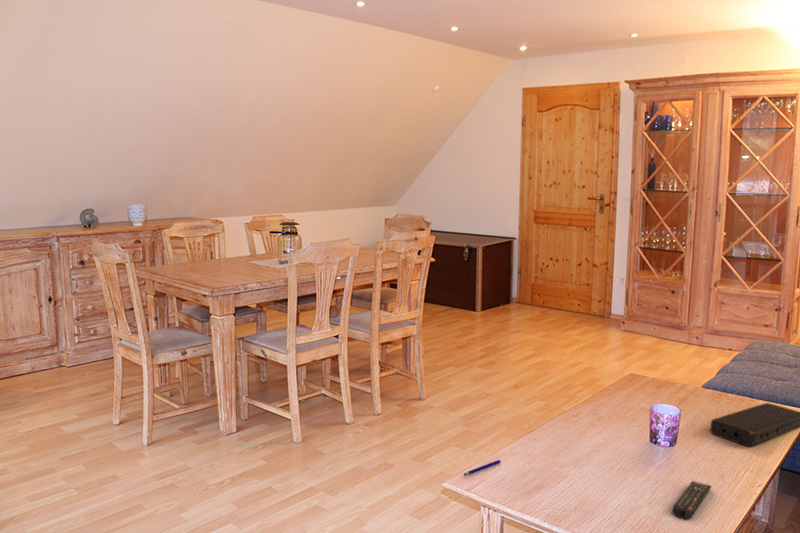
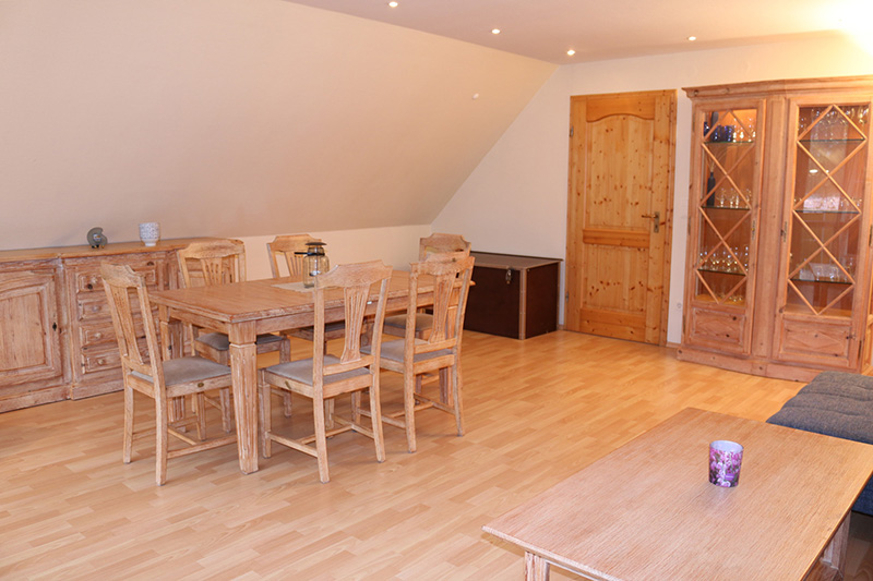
- power bank (759, 422)
- remote control (692, 498)
- pen (482, 467)
